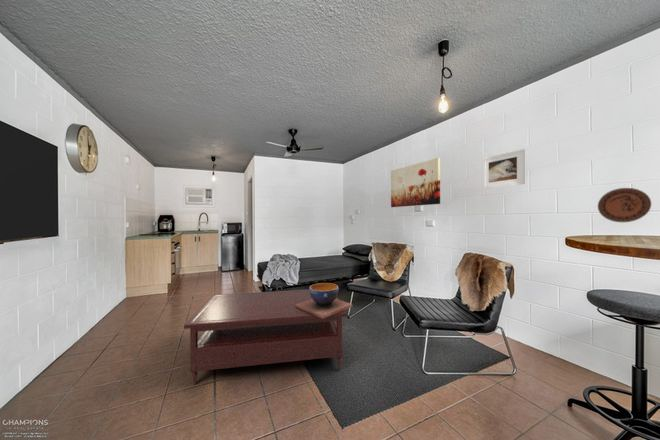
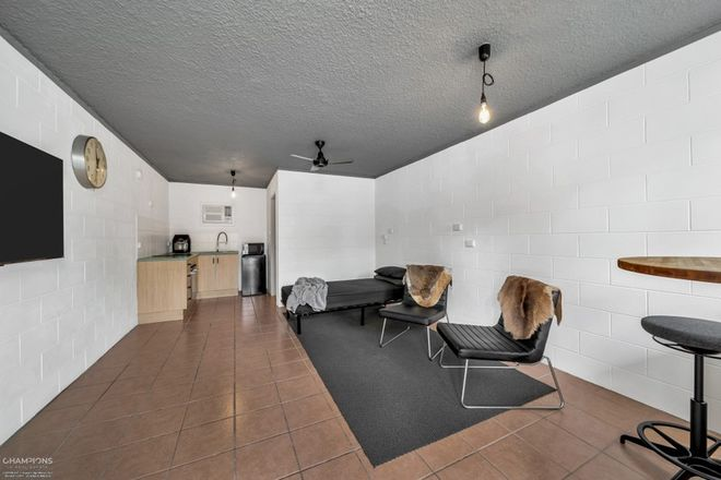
- wall art (412, 185)
- decorative plate (622, 205)
- coffee table (273, 328)
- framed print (502, 170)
- decorative bowl (323, 296)
